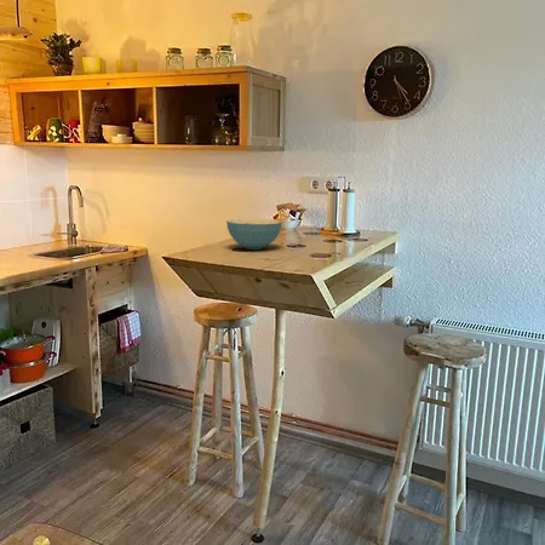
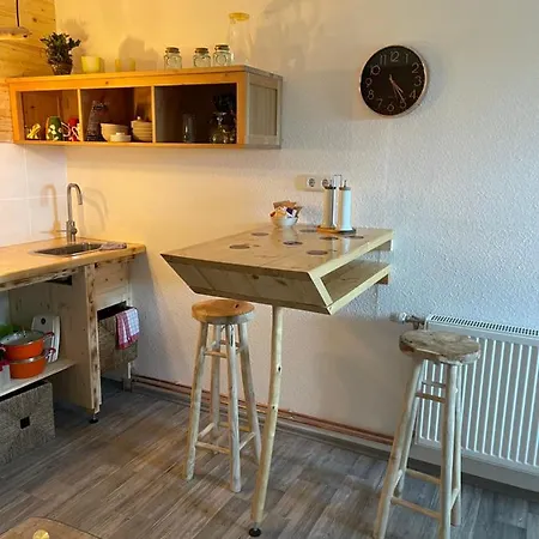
- cereal bowl (253, 235)
